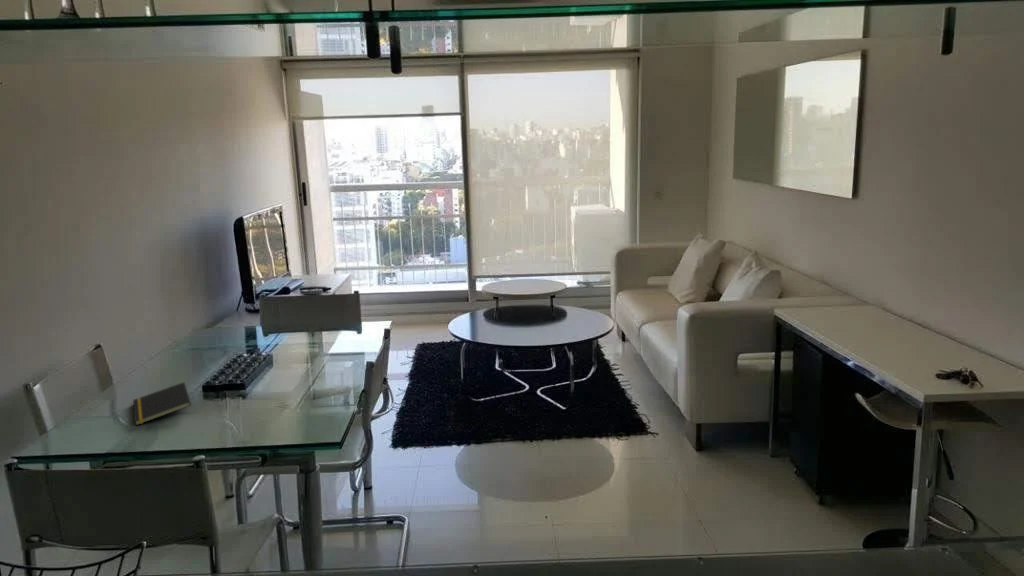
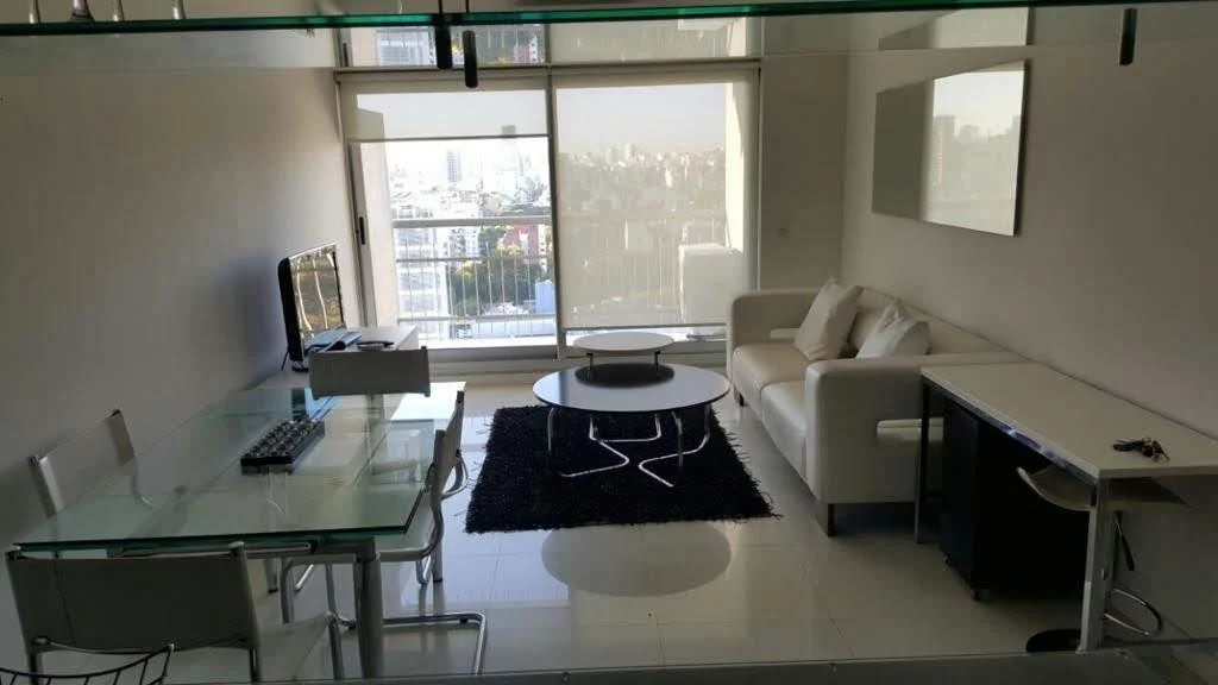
- notepad (161, 402)
